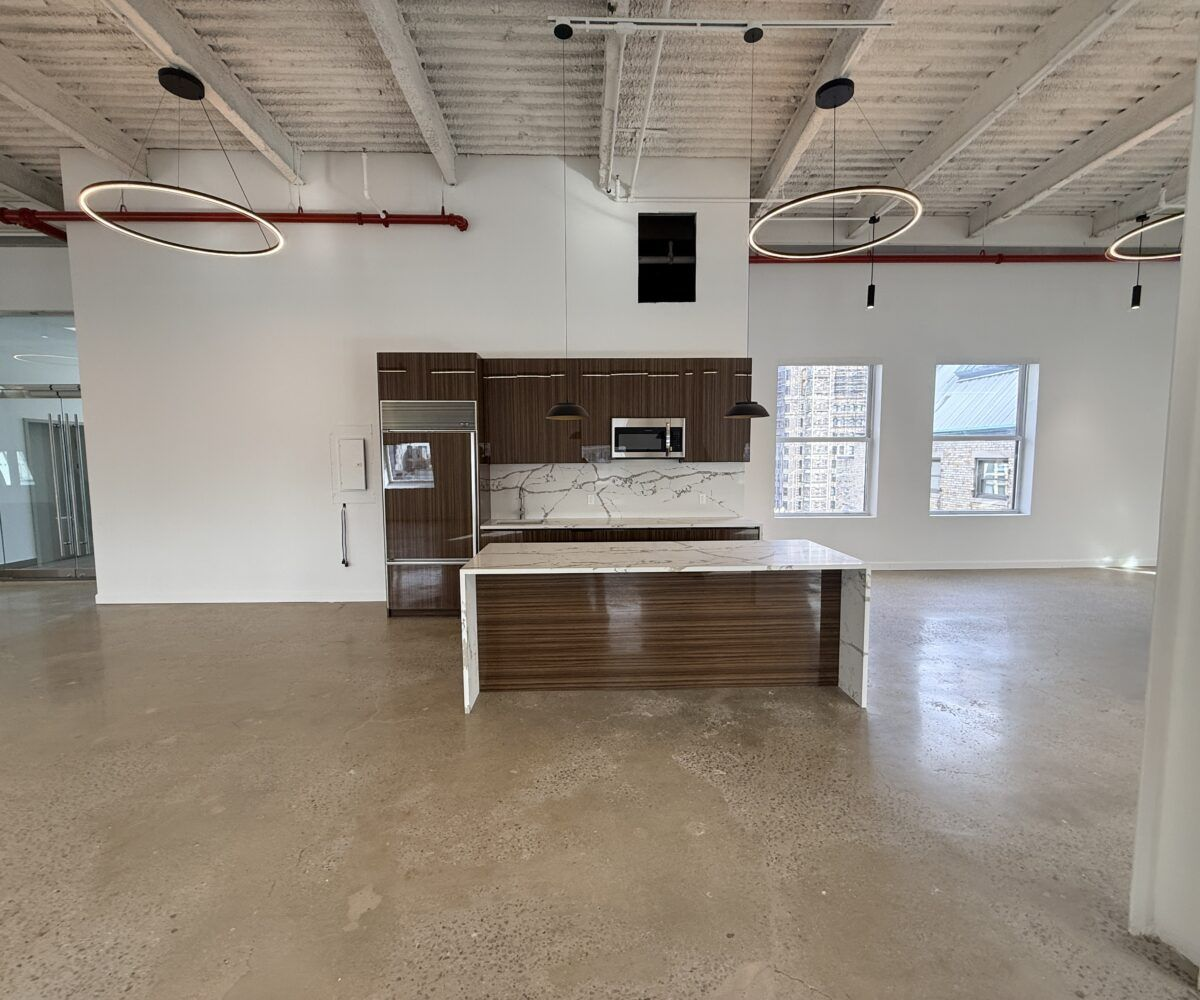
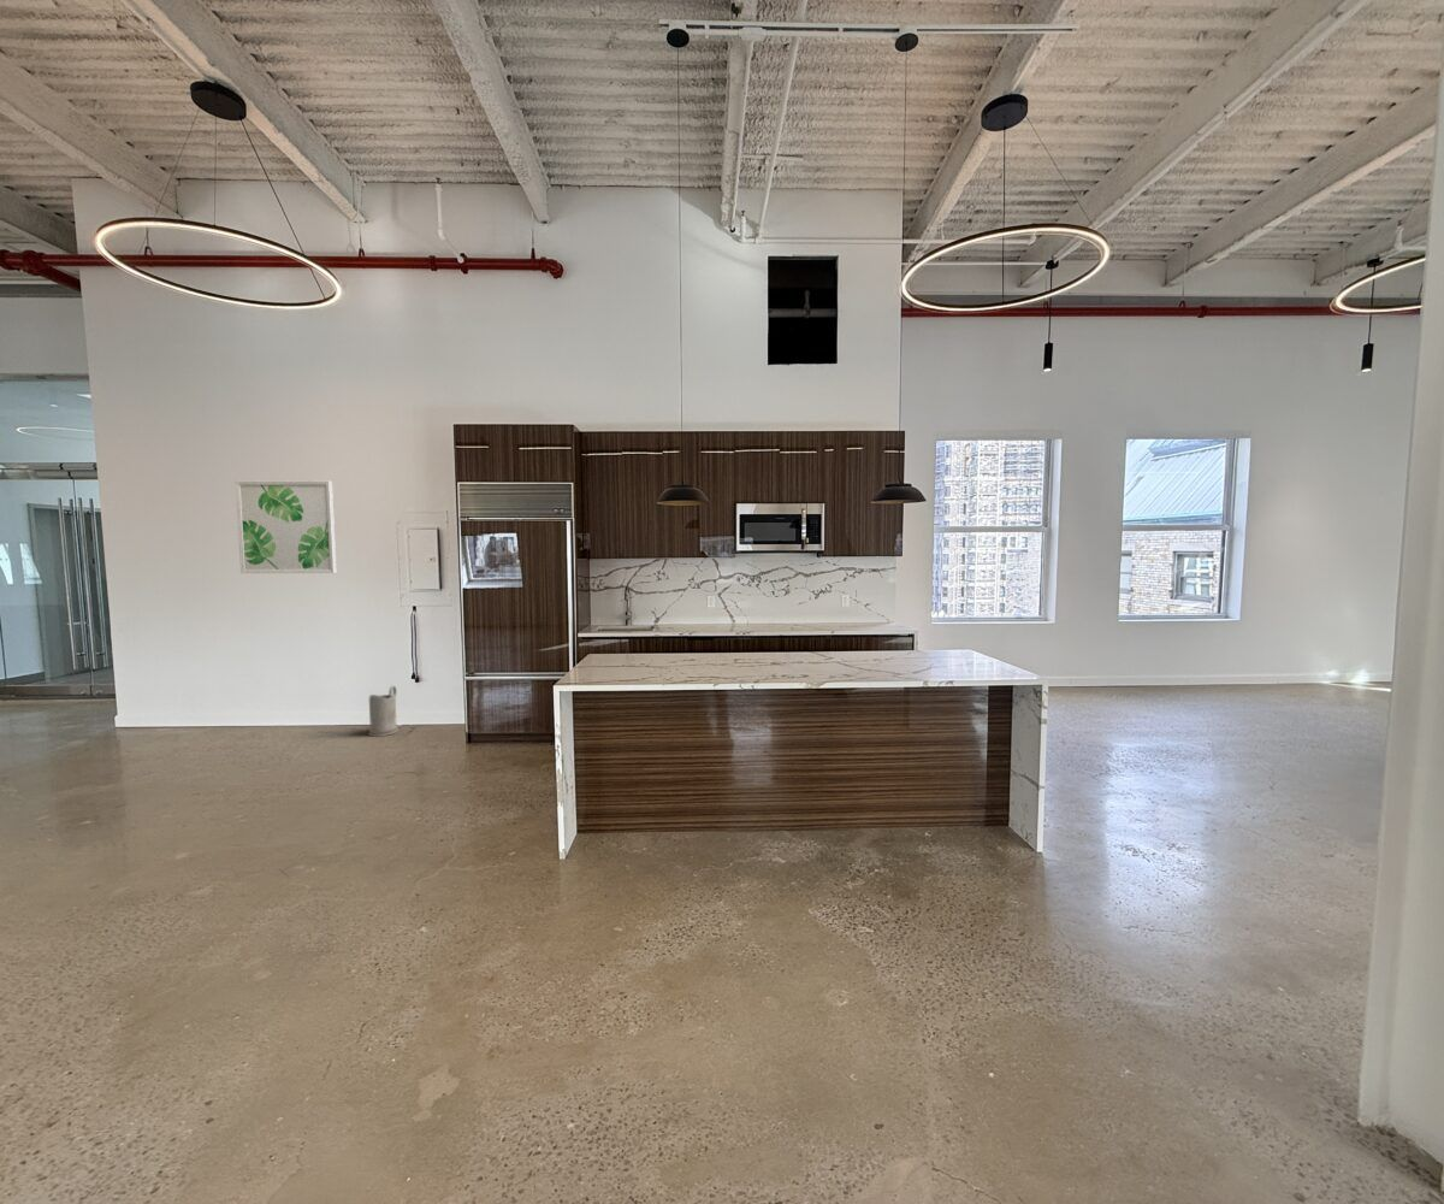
+ wall art (285, 527)
+ jug (385, 709)
